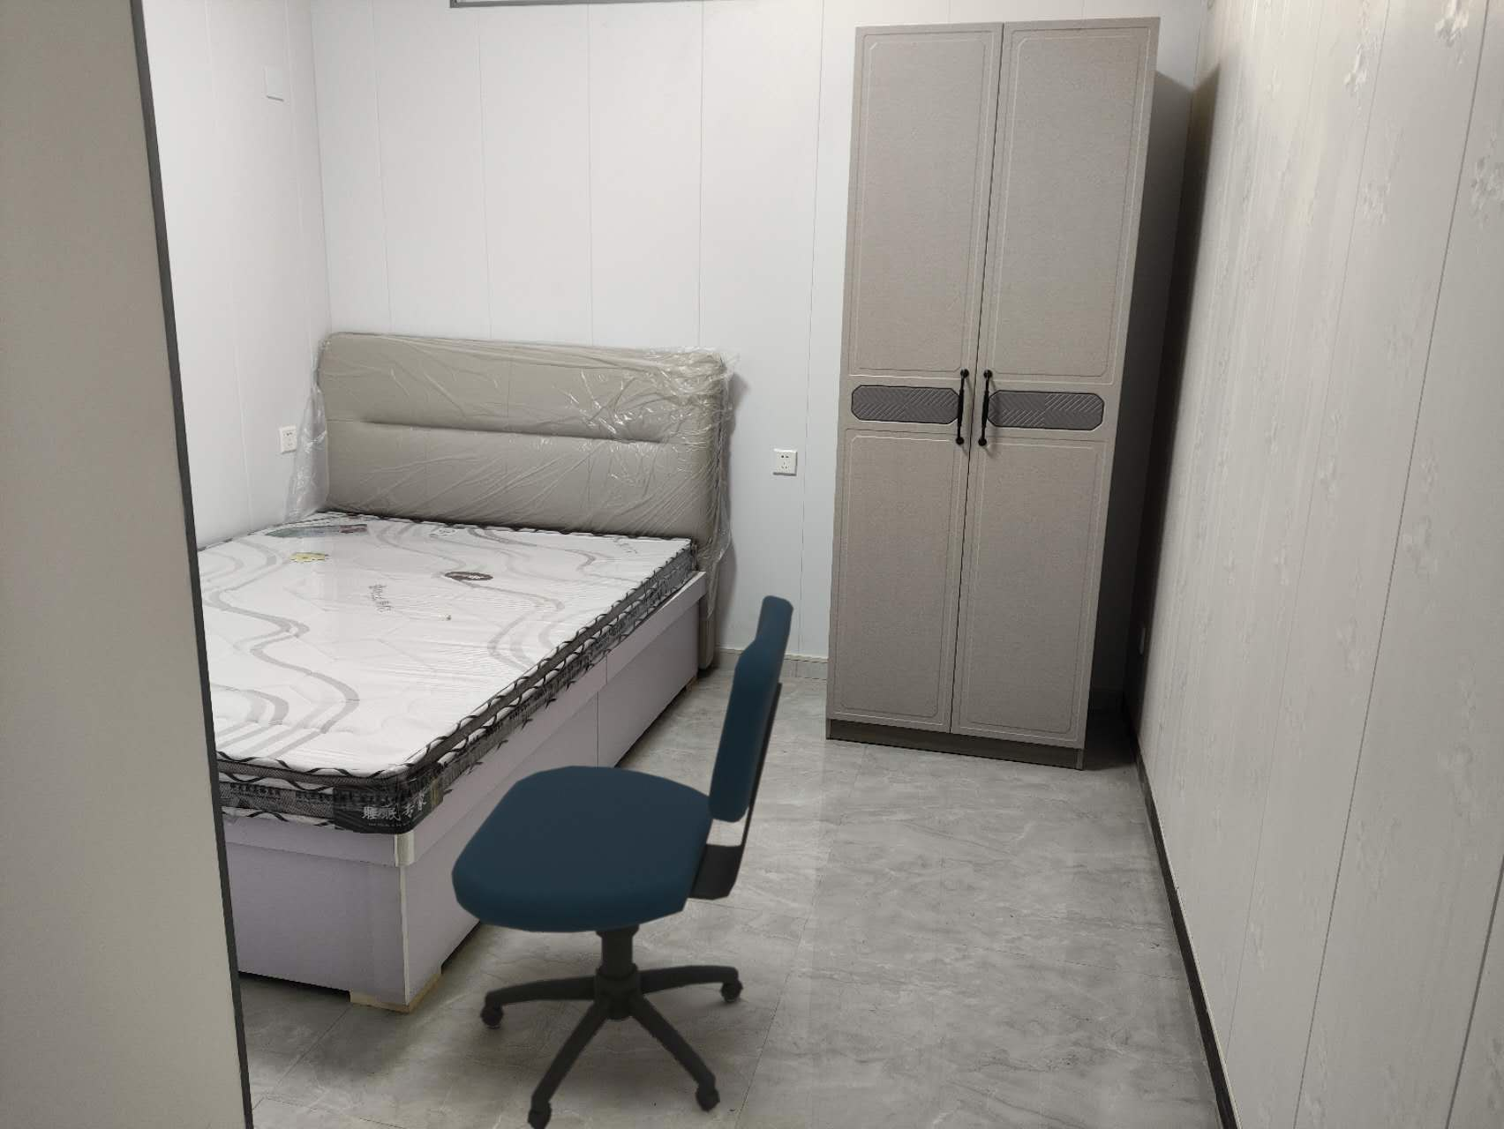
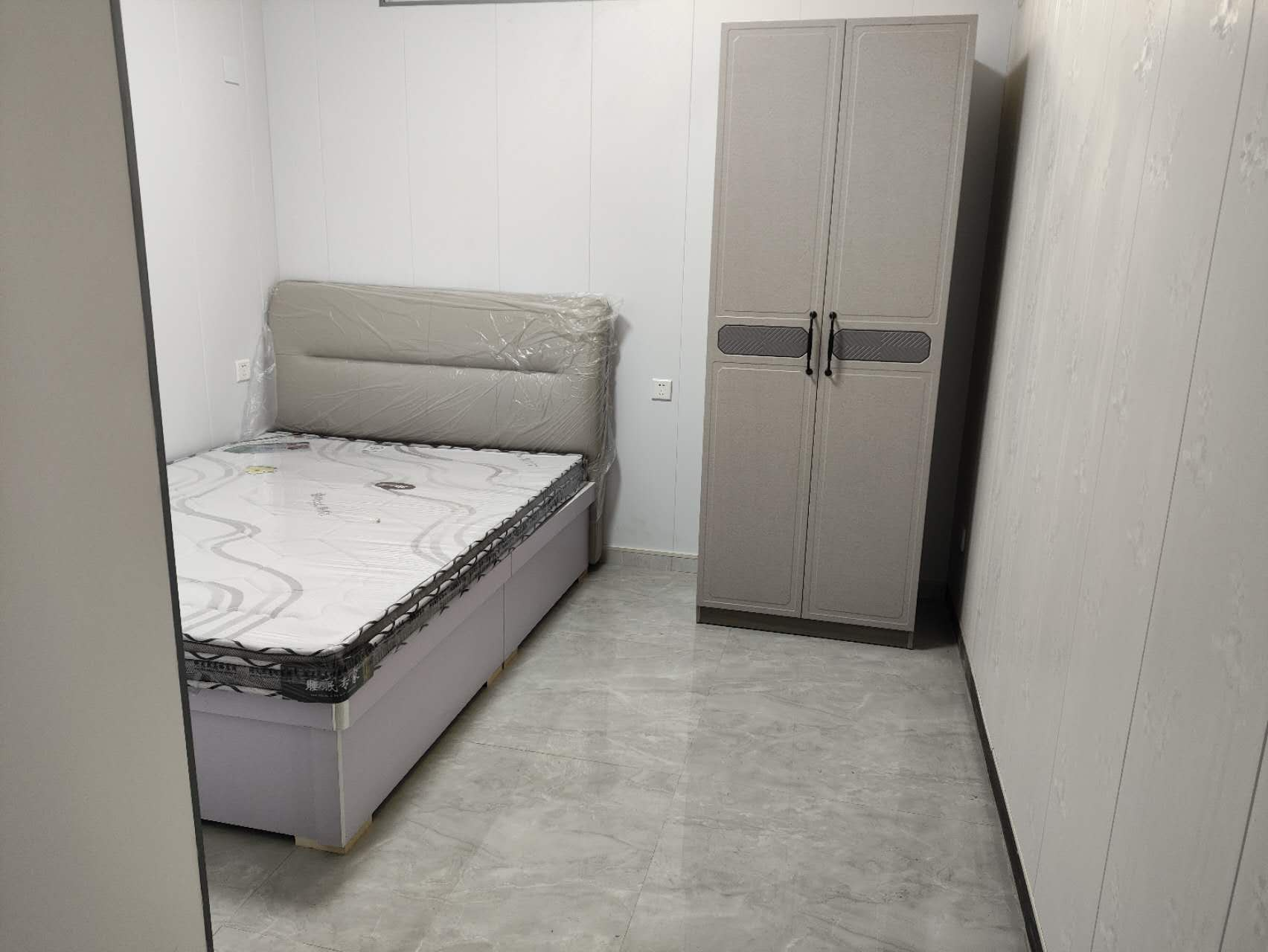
- office chair (623, 837)
